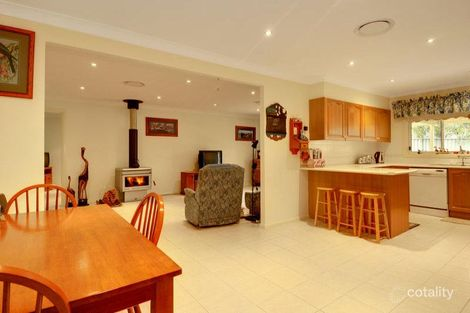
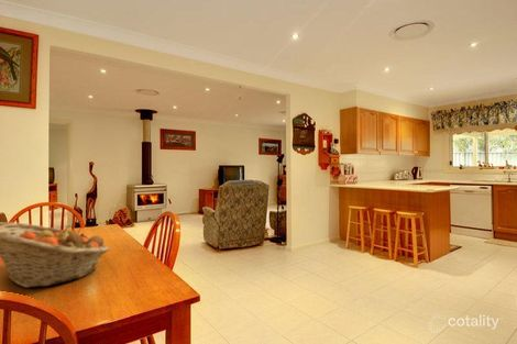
+ fruit basket (50, 246)
